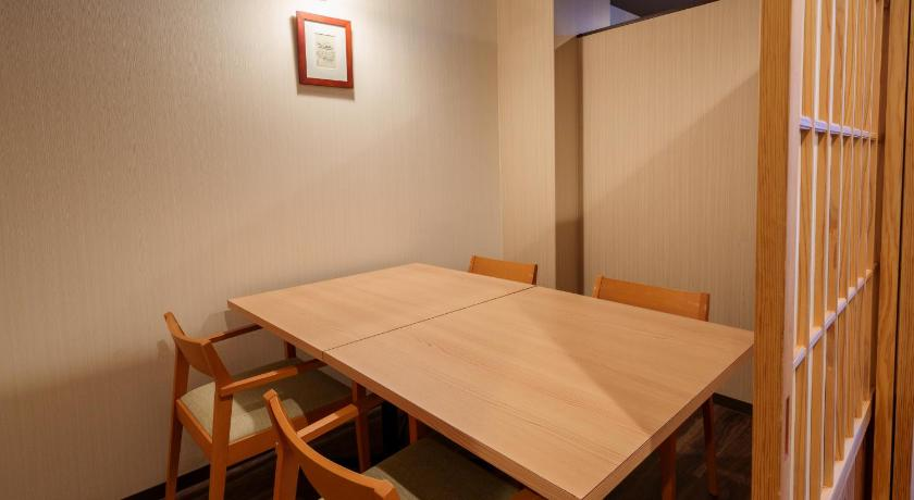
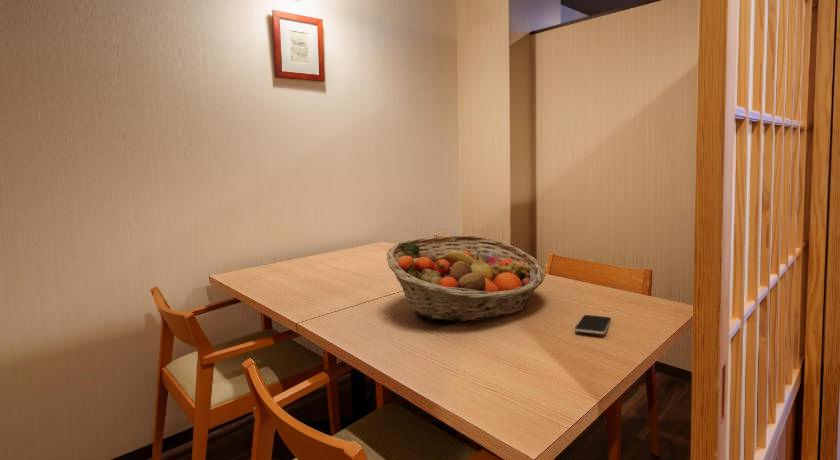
+ fruit basket (465, 274)
+ smartphone (593, 324)
